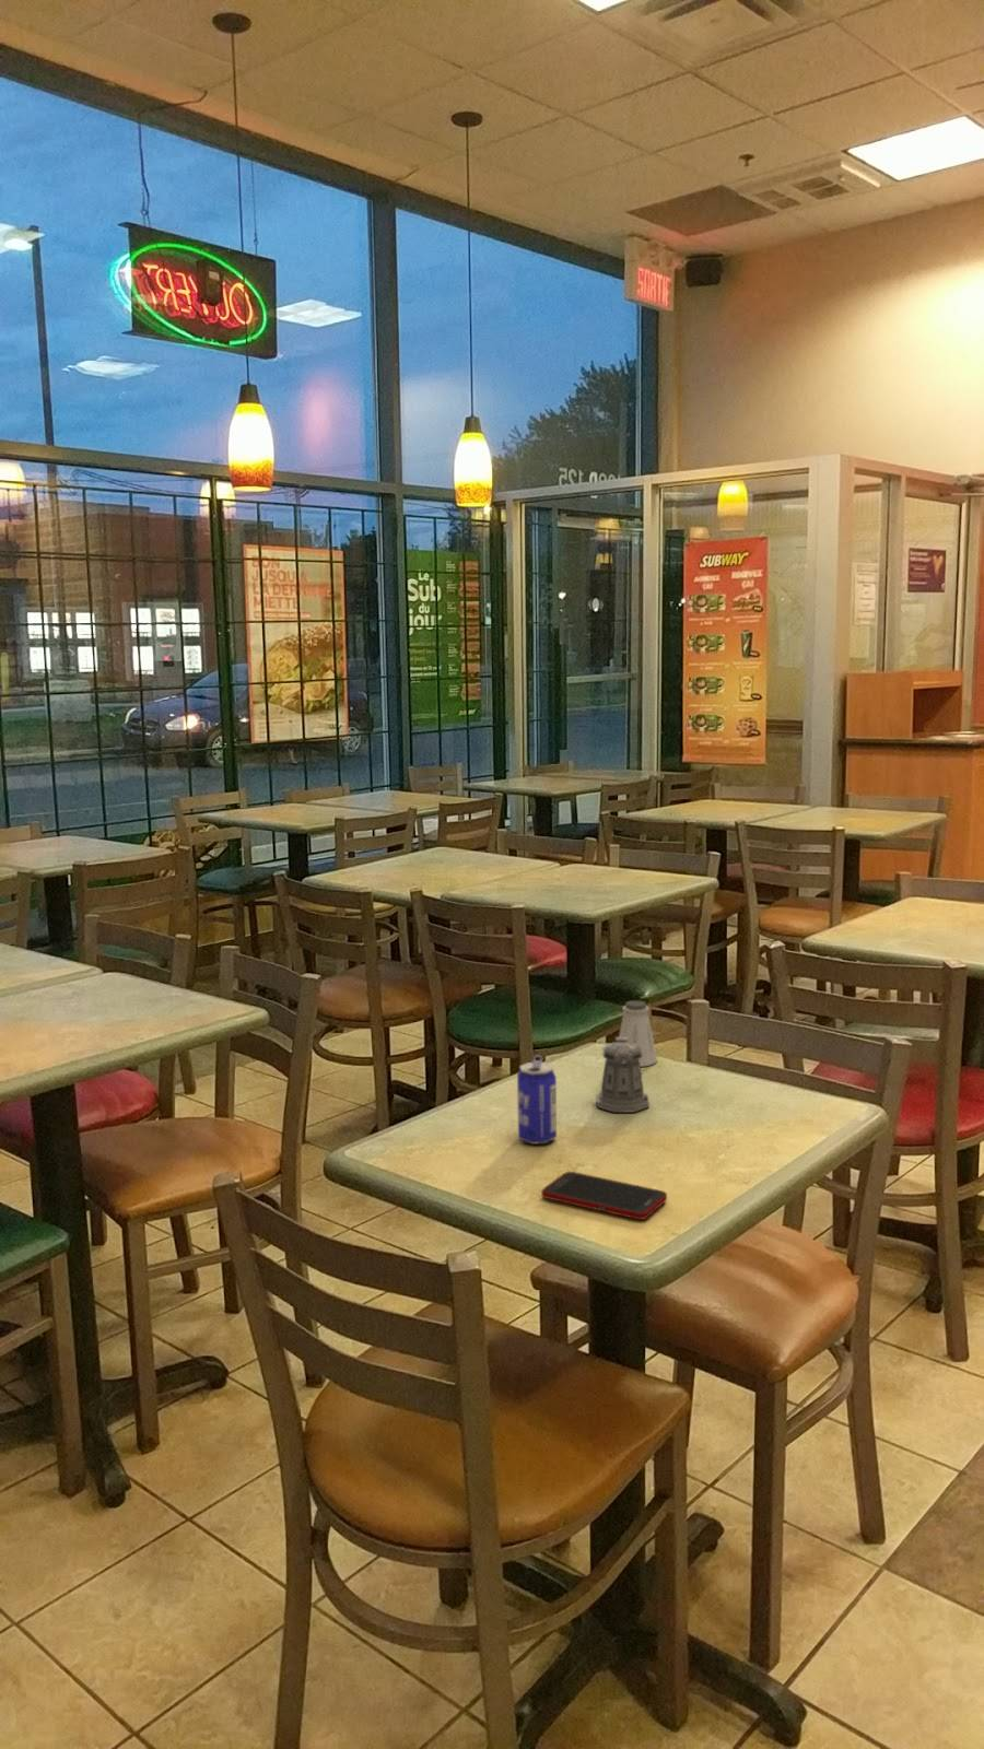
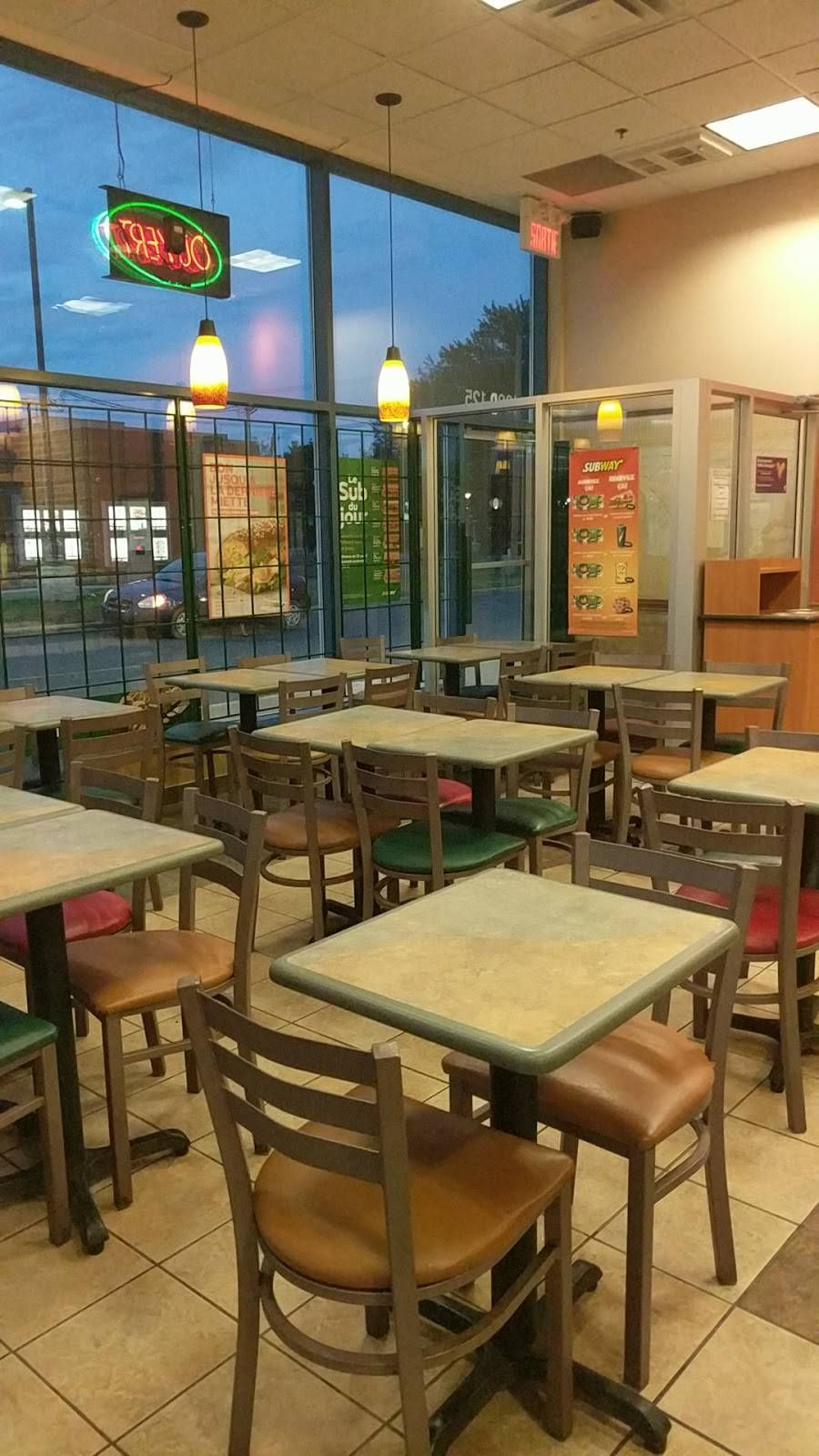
- cell phone (603, 1195)
- pepper shaker (621, 1074)
- saltshaker (636, 1031)
- beer can (537, 1099)
